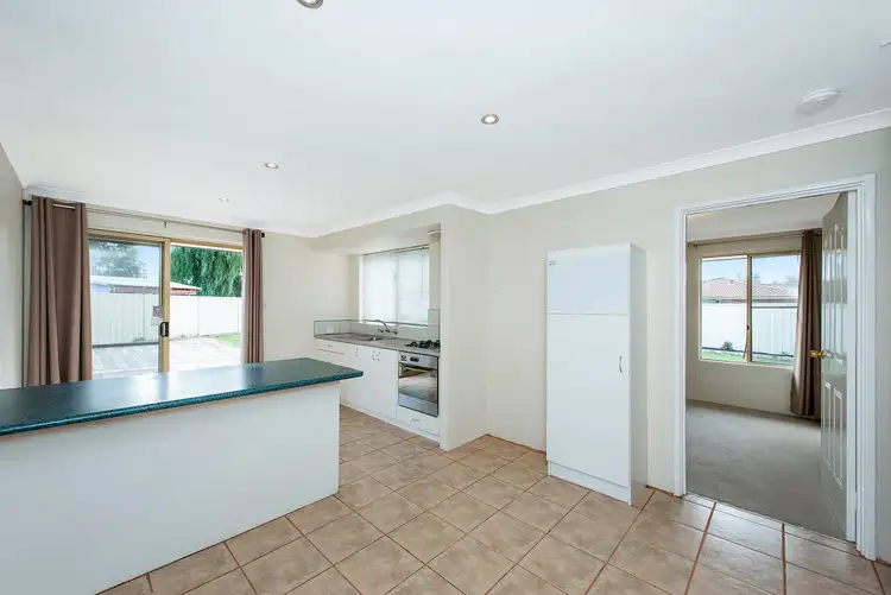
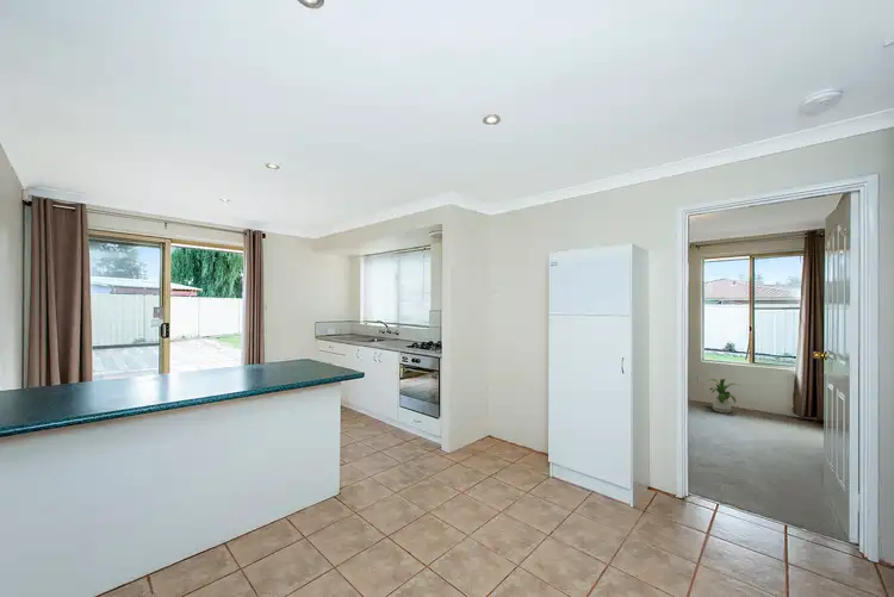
+ house plant (724, 393)
